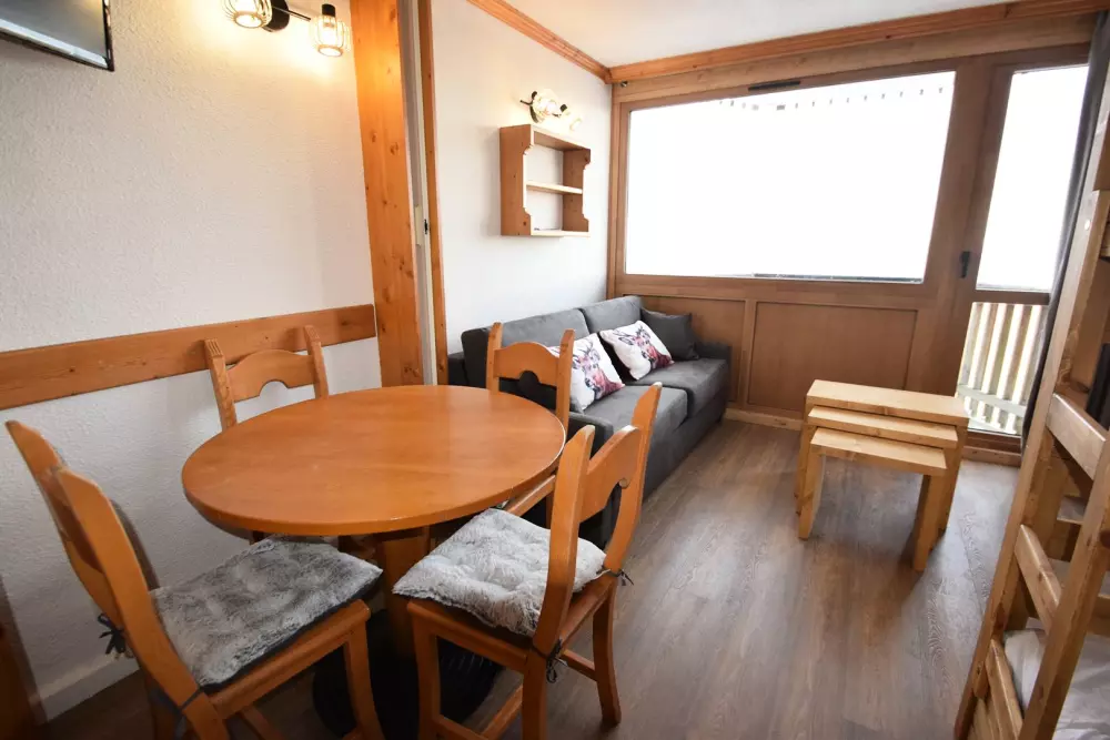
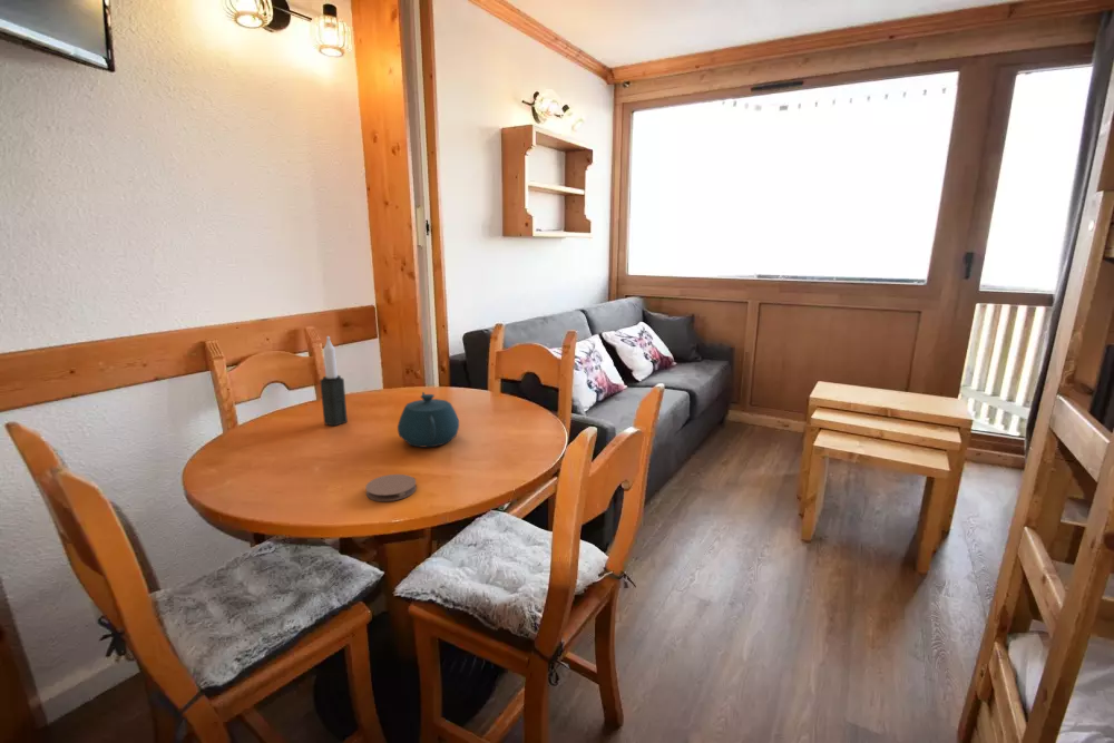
+ coaster (391, 487)
+ teapot (428, 417)
+ candle (332, 380)
